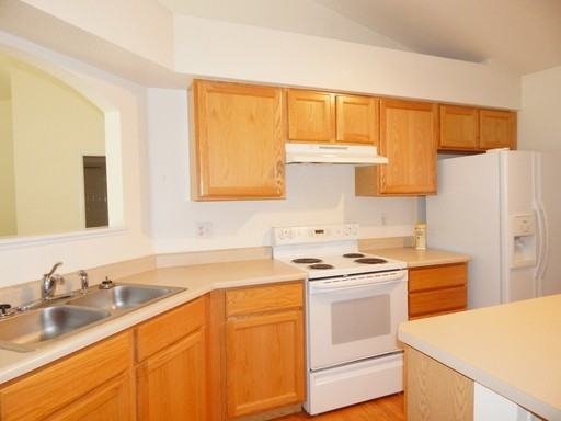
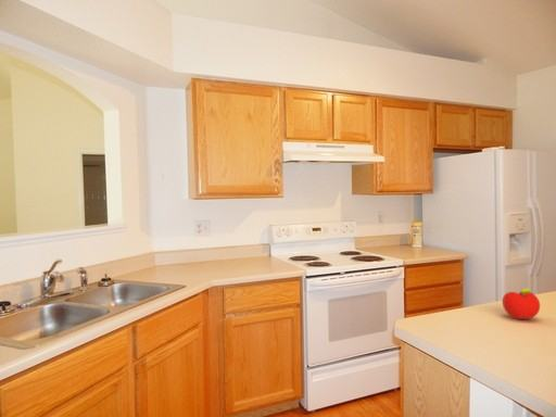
+ fruit (520, 303)
